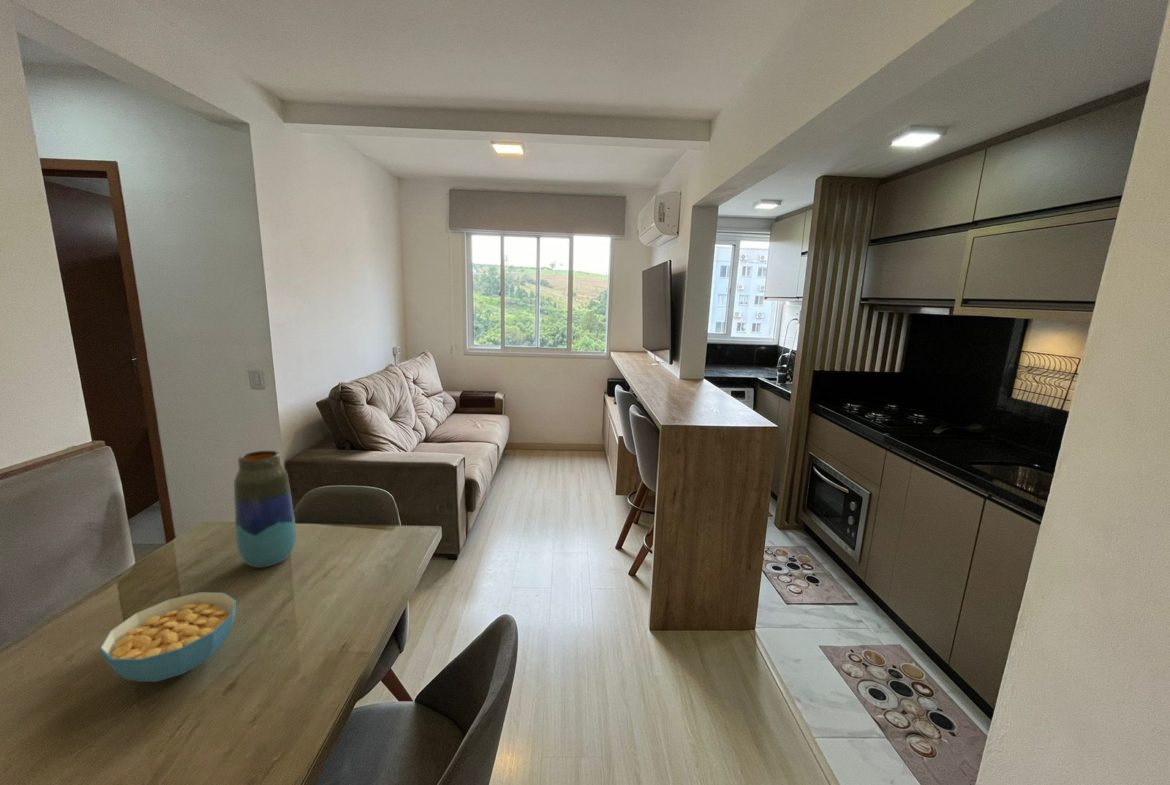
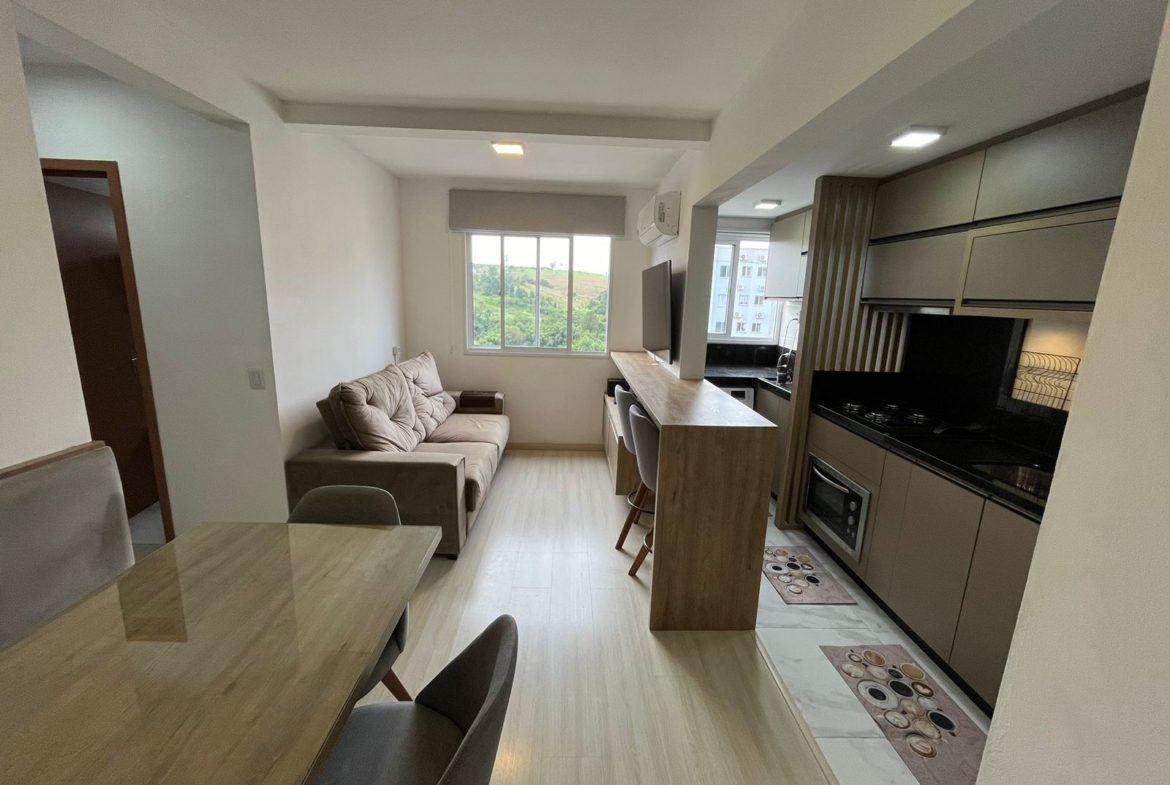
- vase (264, 508)
- cereal bowl (176, 644)
